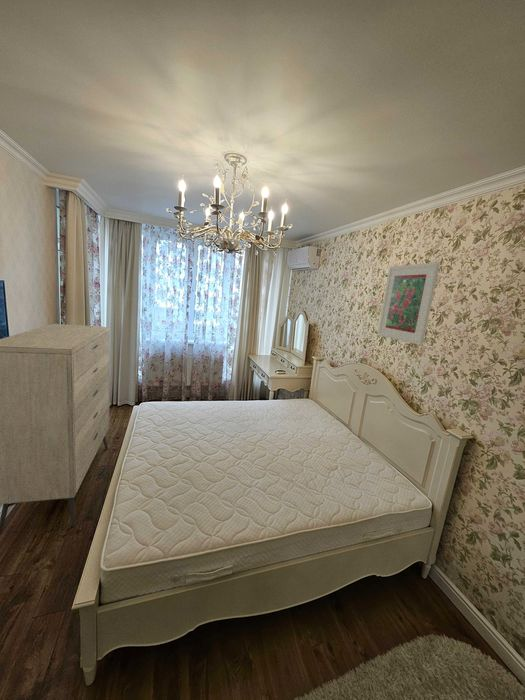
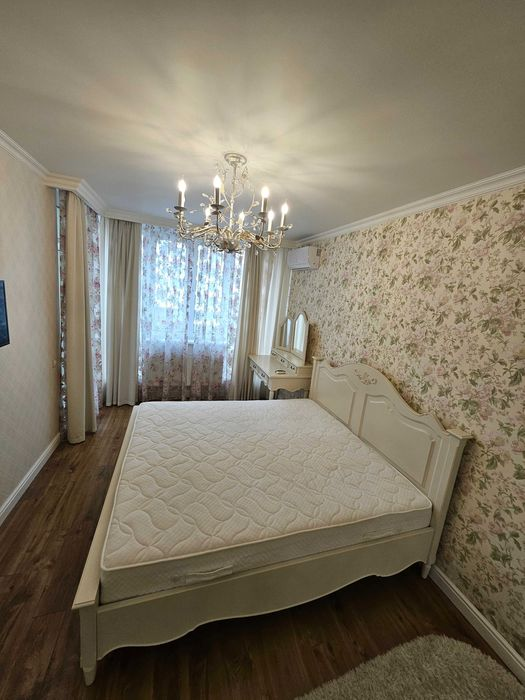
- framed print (405, 303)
- dresser (63, 411)
